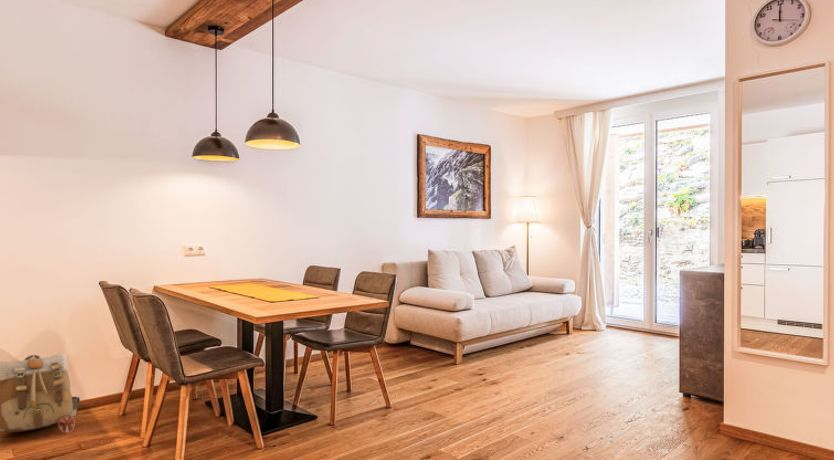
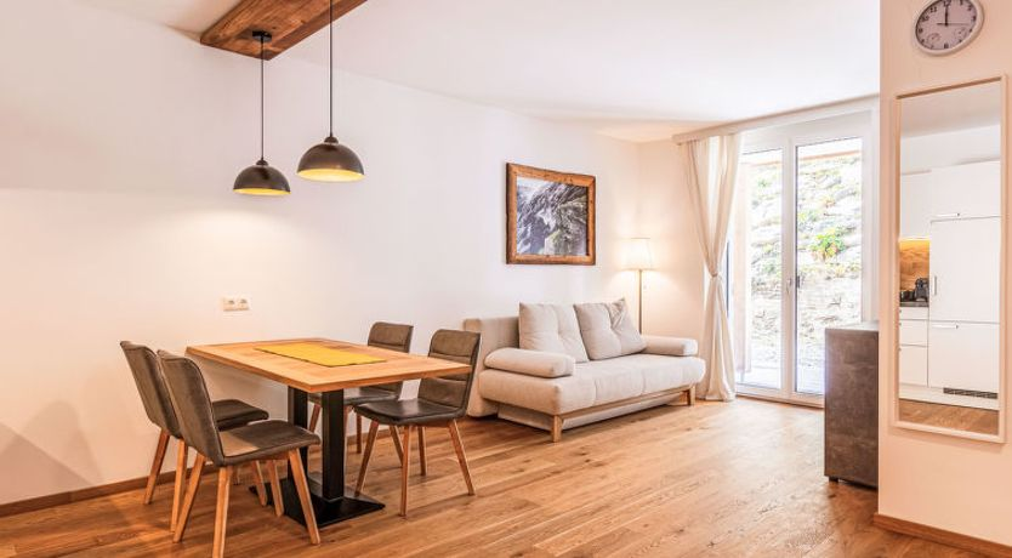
- backpack (35, 393)
